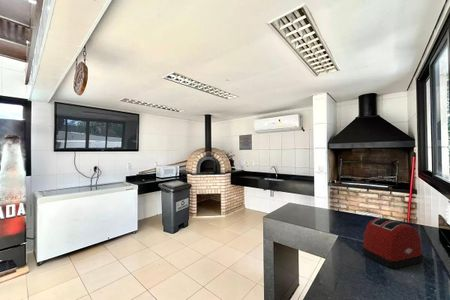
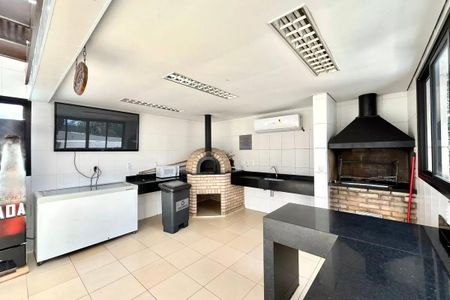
- toaster (393, 238)
